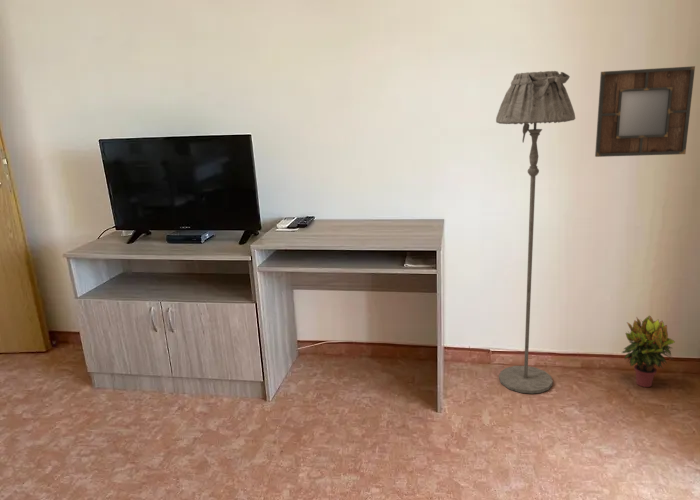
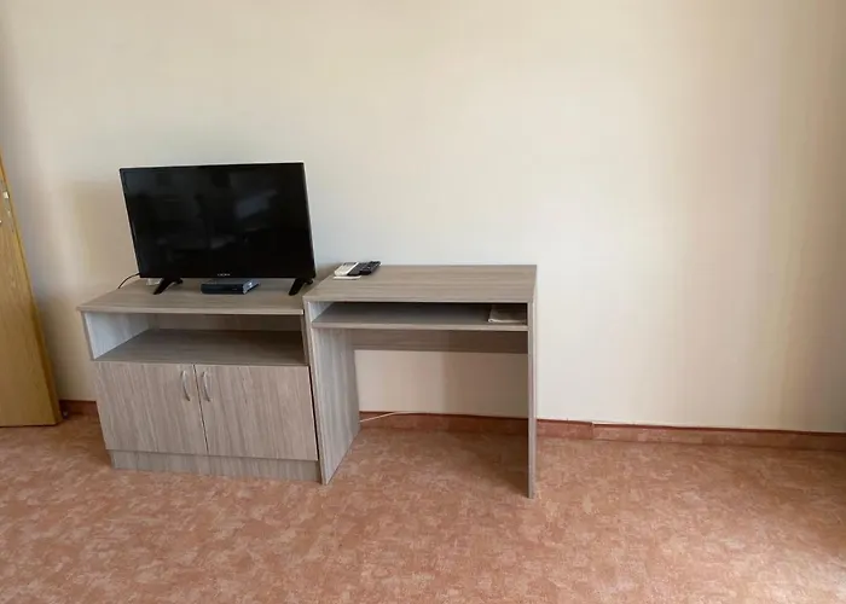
- home mirror (643, 113)
- floor lamp (530, 238)
- potted plant (648, 351)
